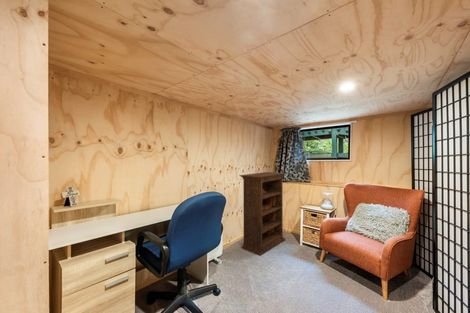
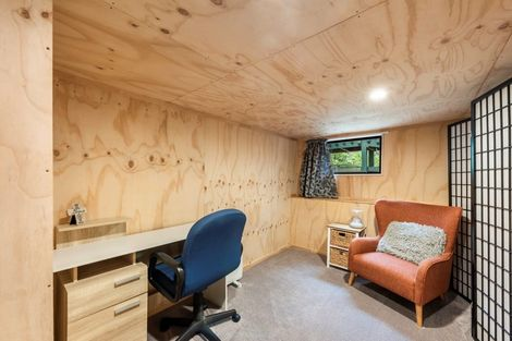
- bookcase (263, 208)
